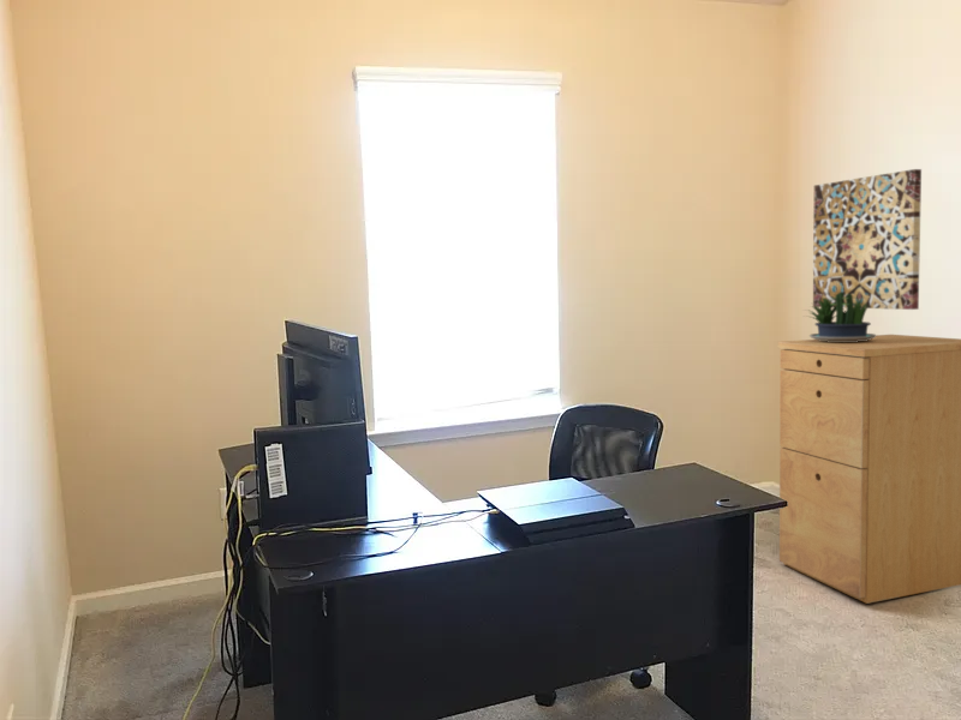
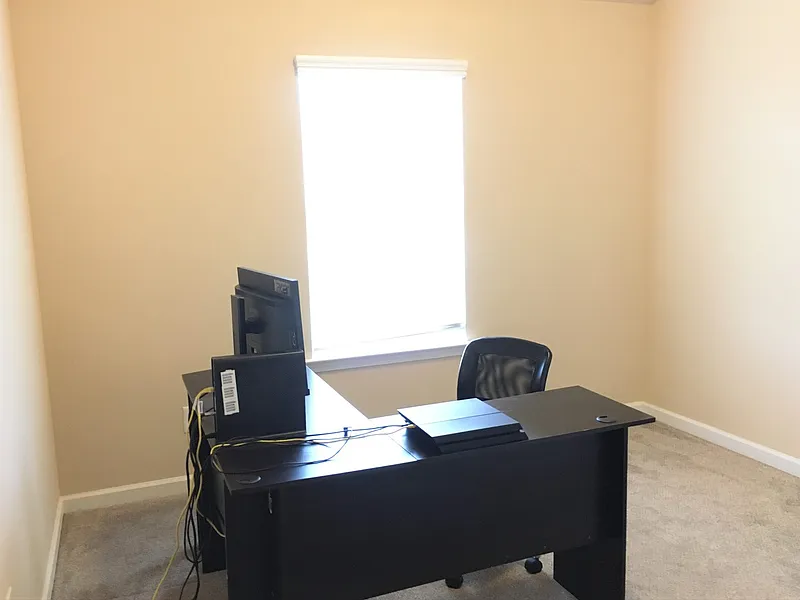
- potted plant (836, 316)
- wall art (862, 242)
- filing cabinet (877, 458)
